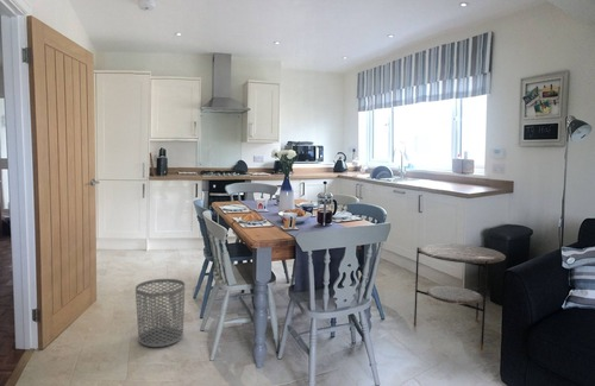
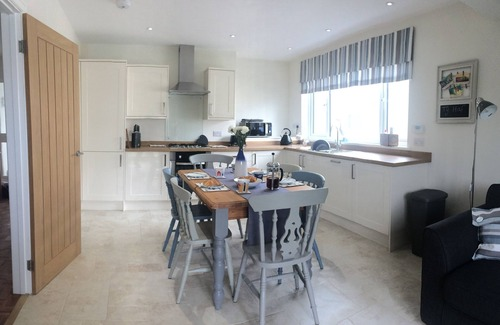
- waste bin (161, 311)
- side table (459, 291)
